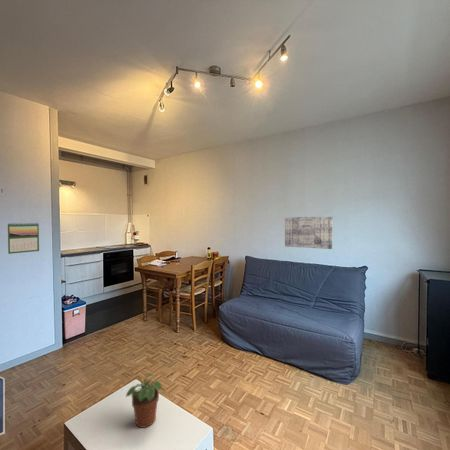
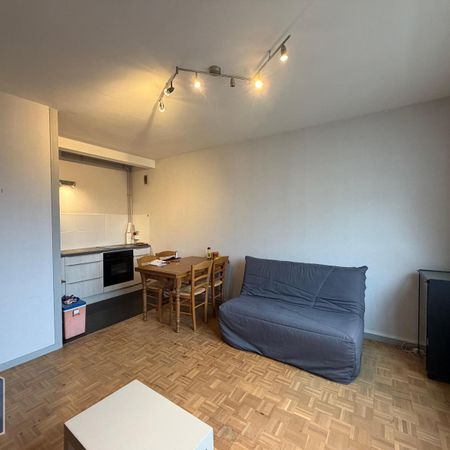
- calendar (24, 237)
- potted plant (144, 400)
- wall art (307, 232)
